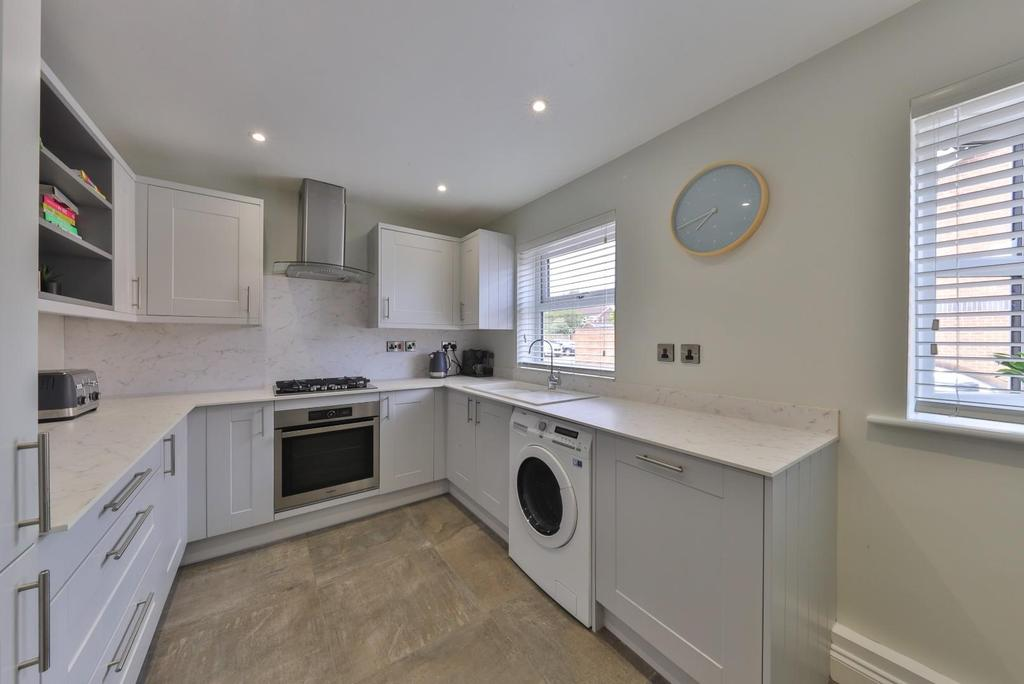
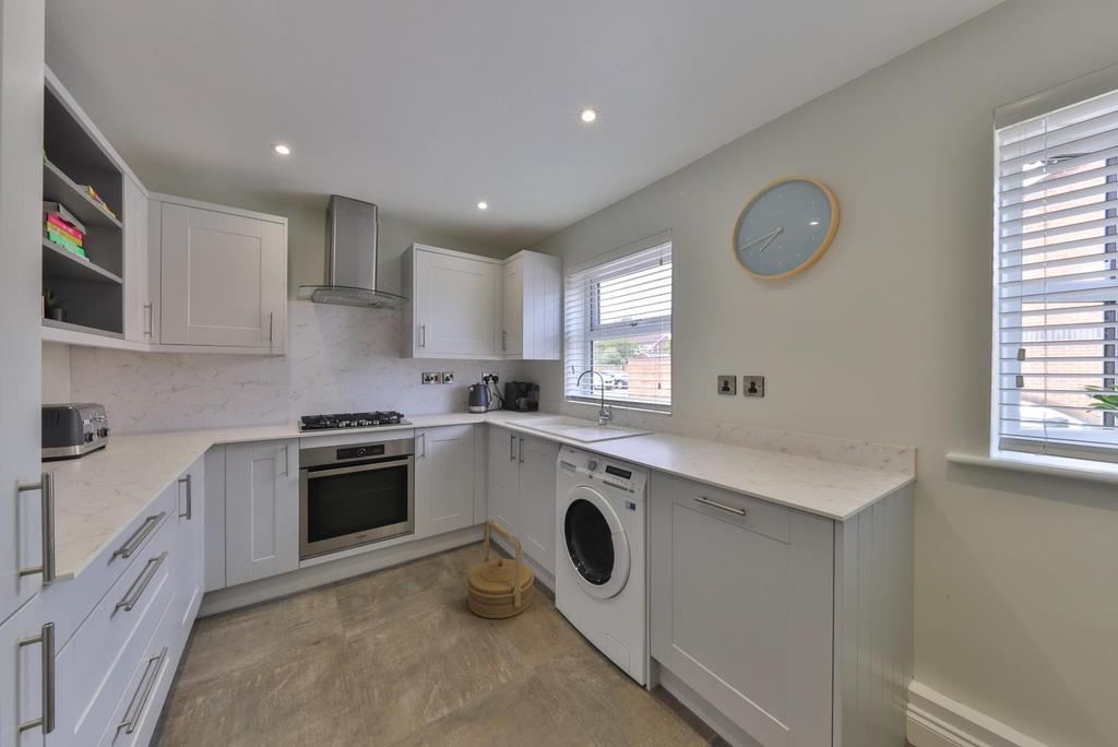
+ woven basket (500, 564)
